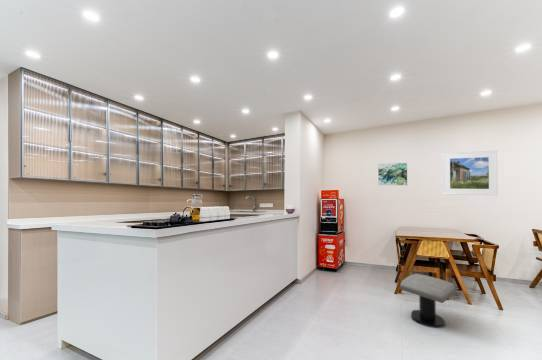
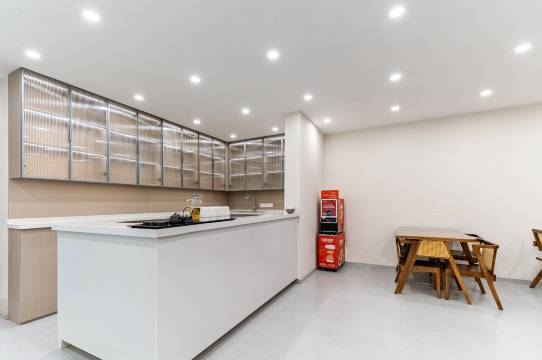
- stool (427, 299)
- wall art (392, 174)
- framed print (468, 173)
